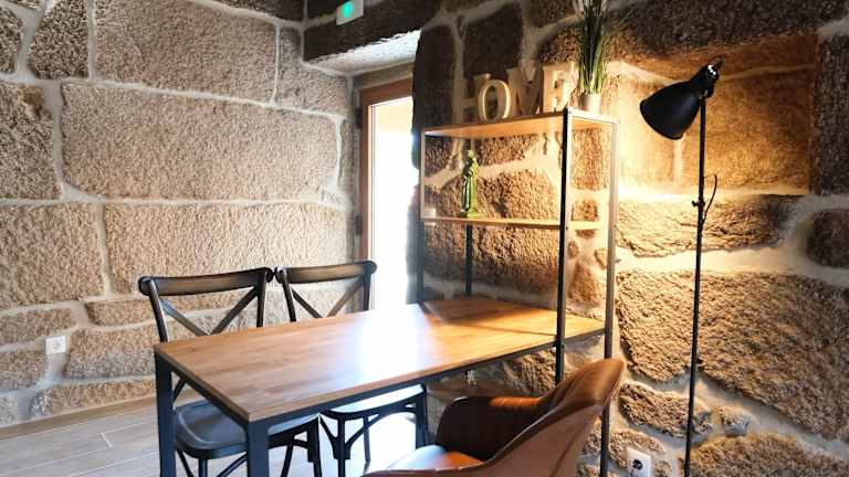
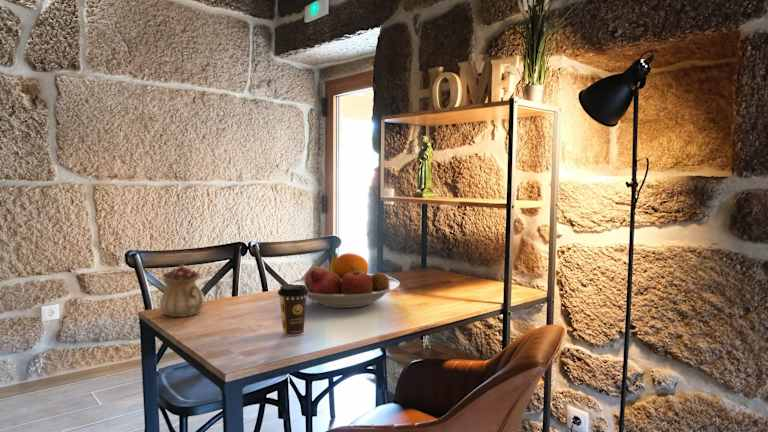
+ fruit bowl (345, 278)
+ coffee cup (293, 309)
+ teapot (183, 287)
